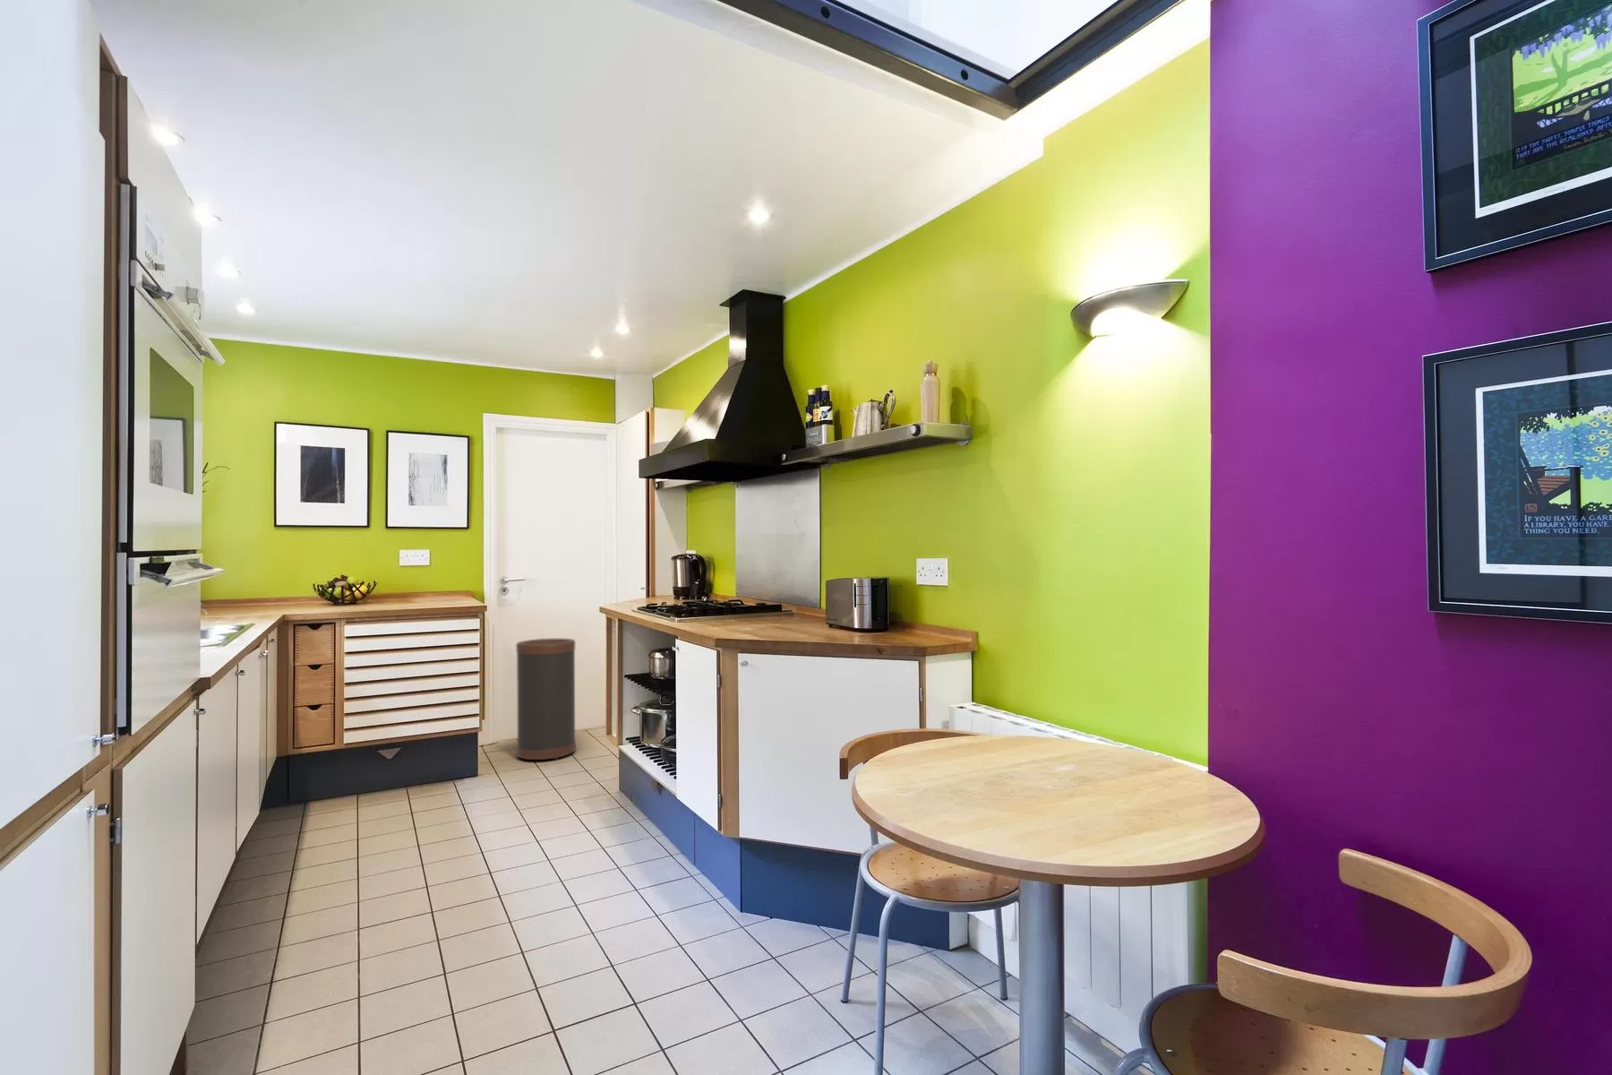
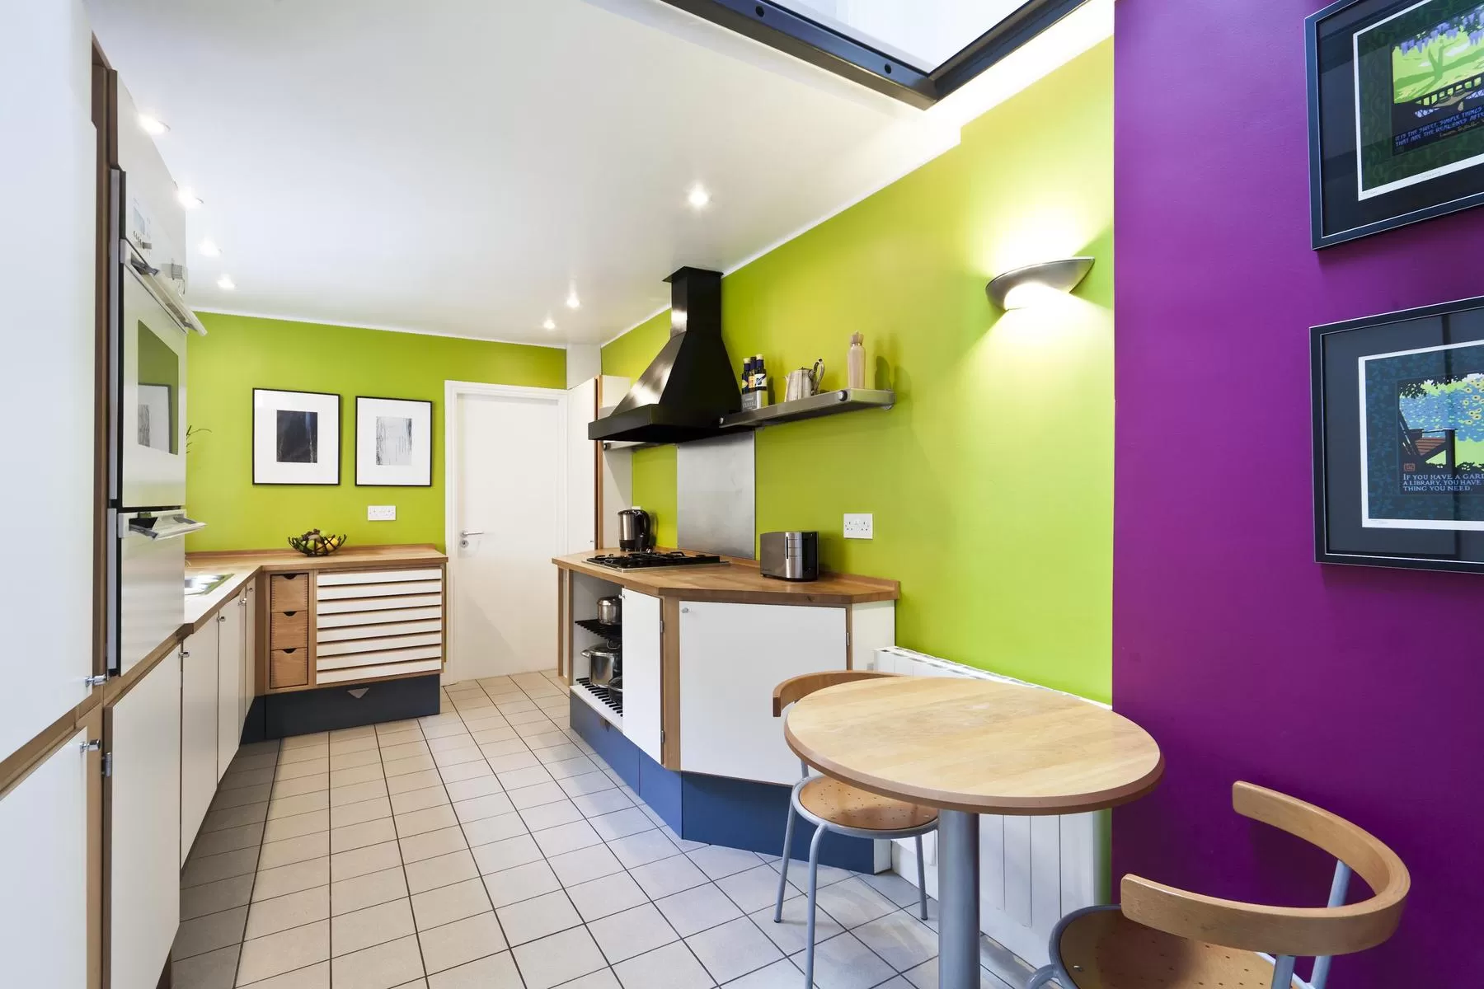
- trash can (546, 698)
